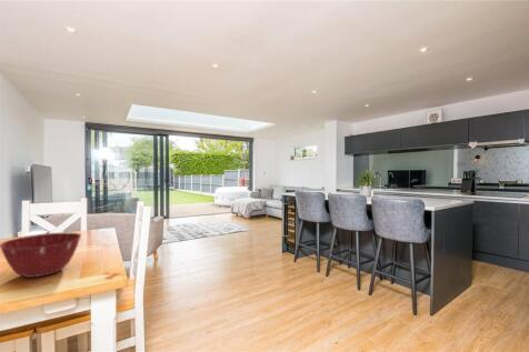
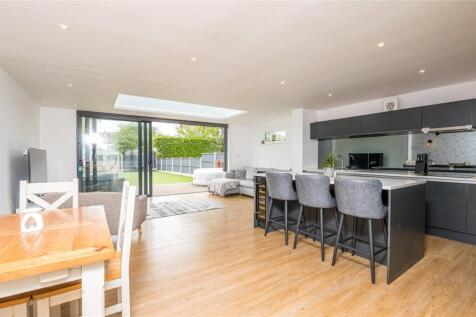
- mixing bowl (43, 255)
